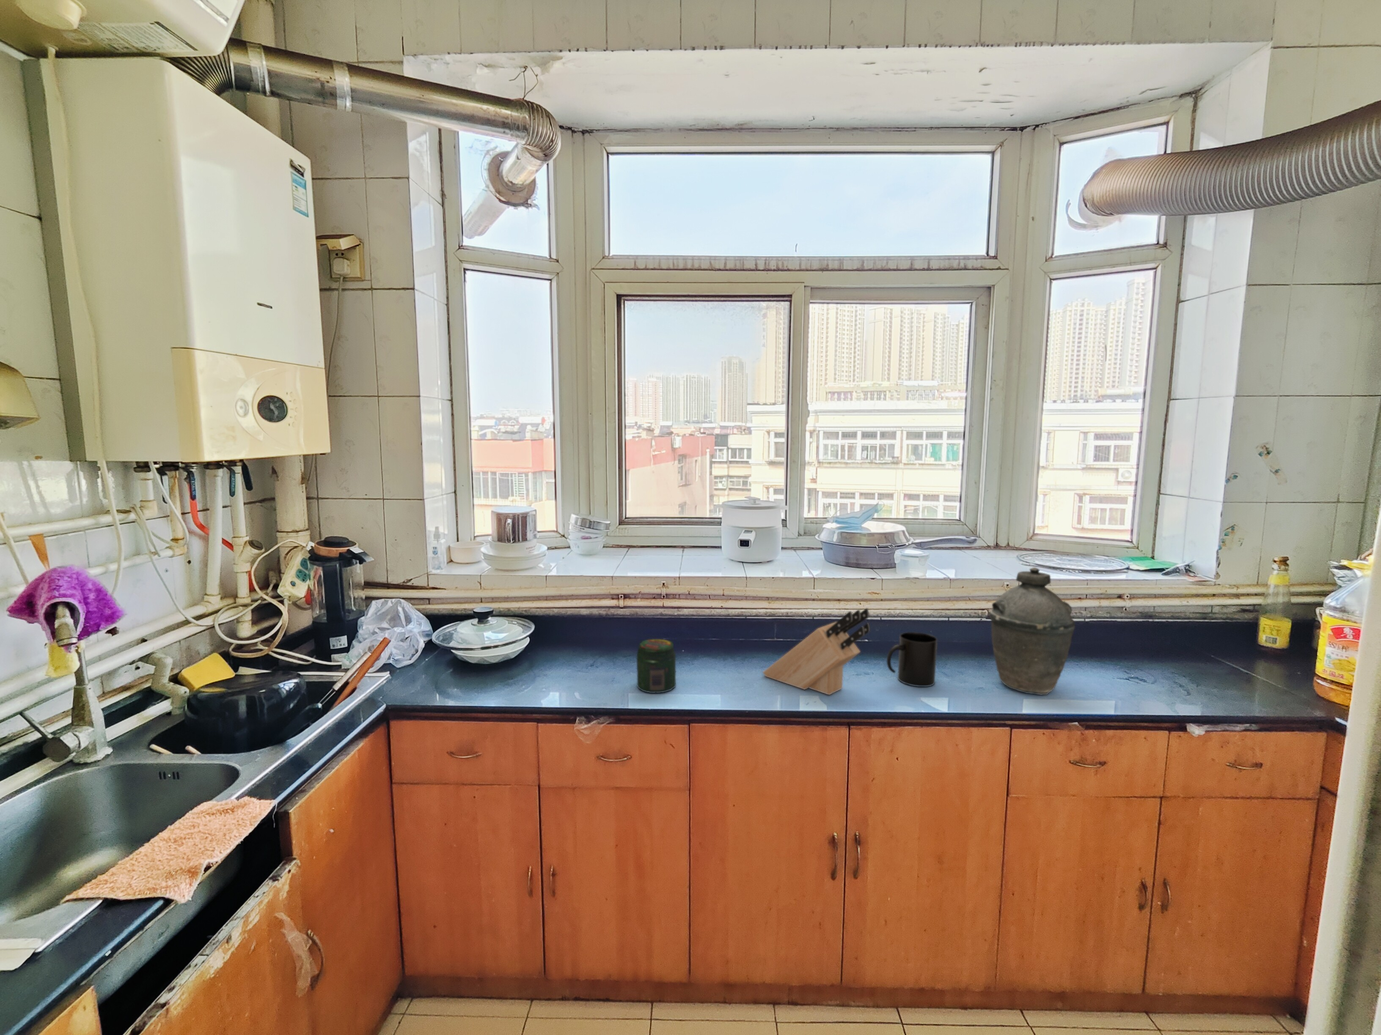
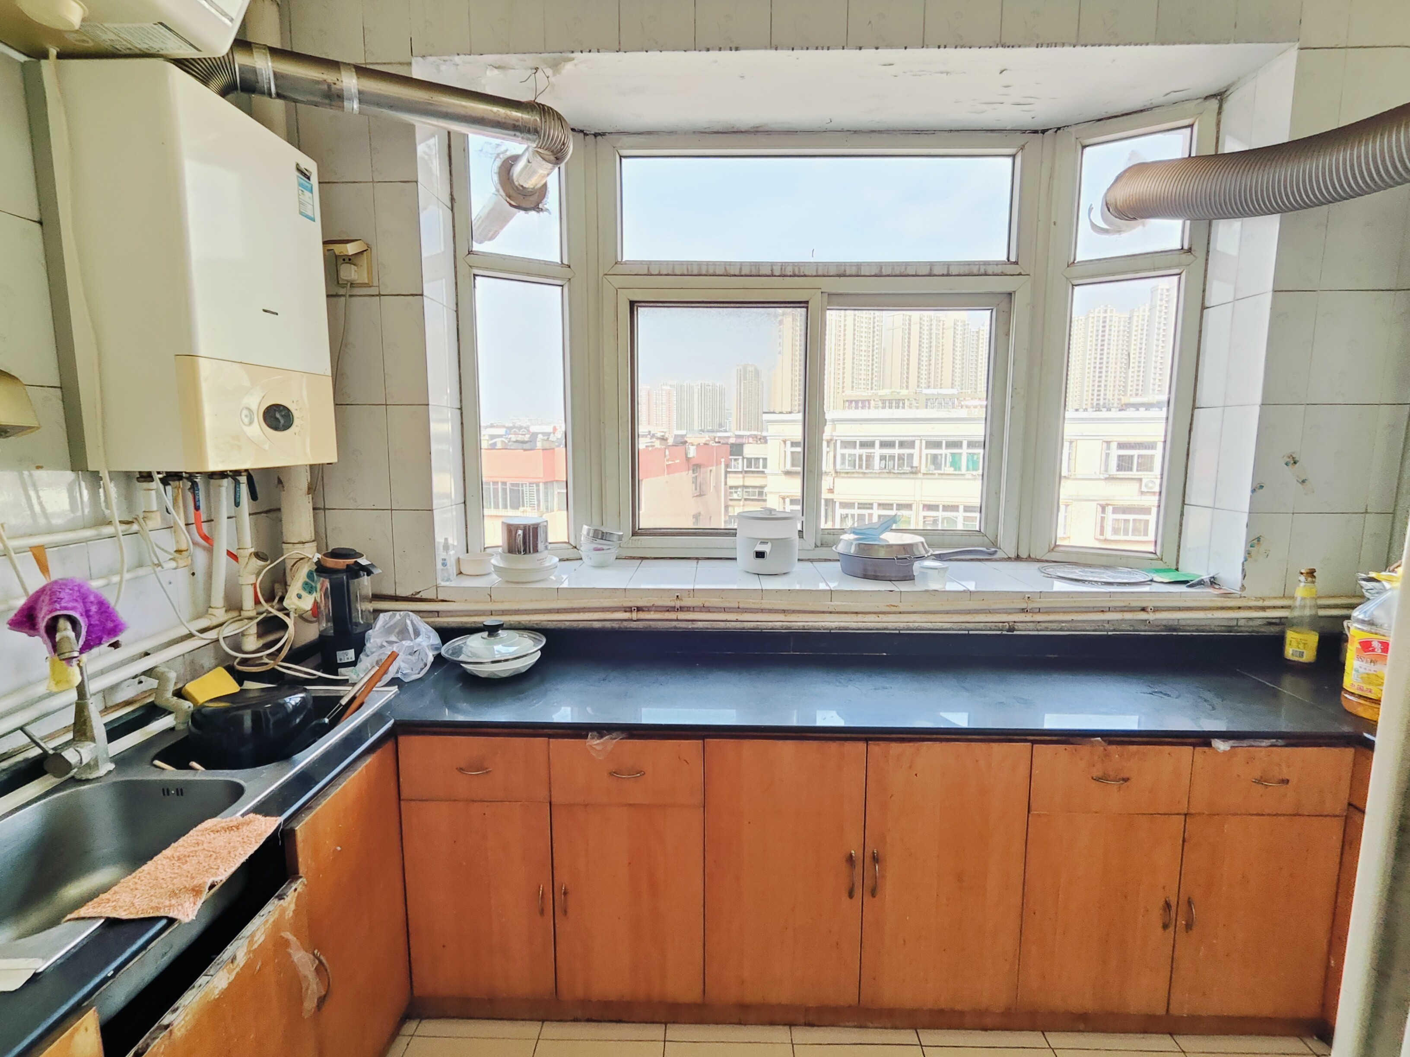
- mug (910, 659)
- knife block (817, 644)
- kettle (1030, 627)
- jar (656, 664)
